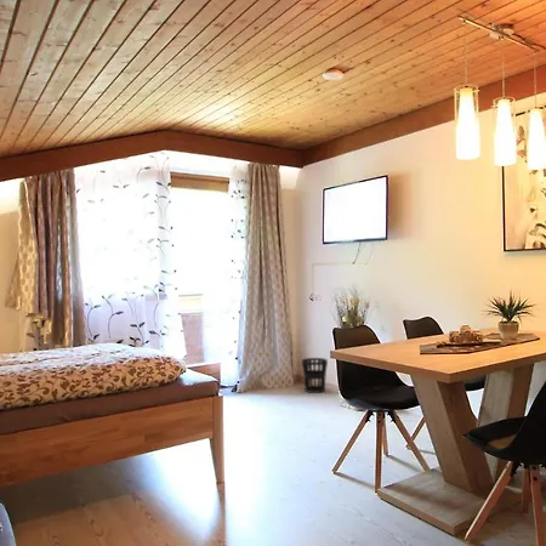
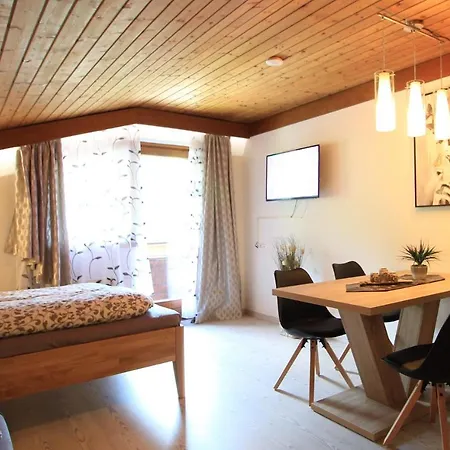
- wastebasket (314, 375)
